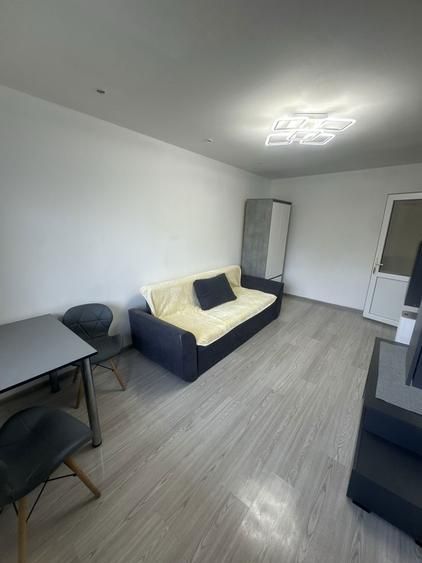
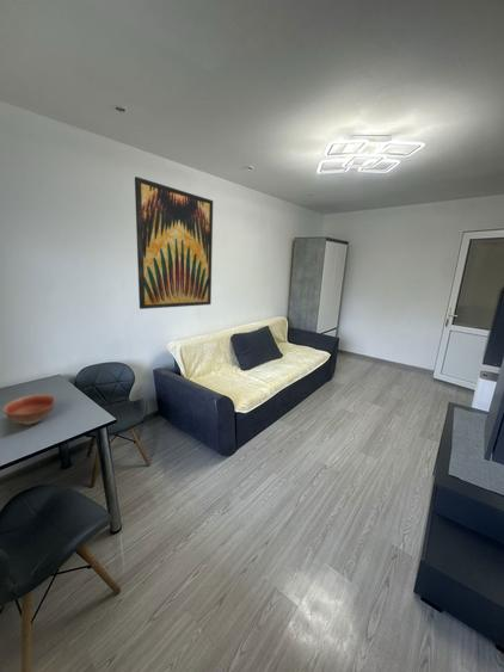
+ bowl (31, 412)
+ wall art (178, 251)
